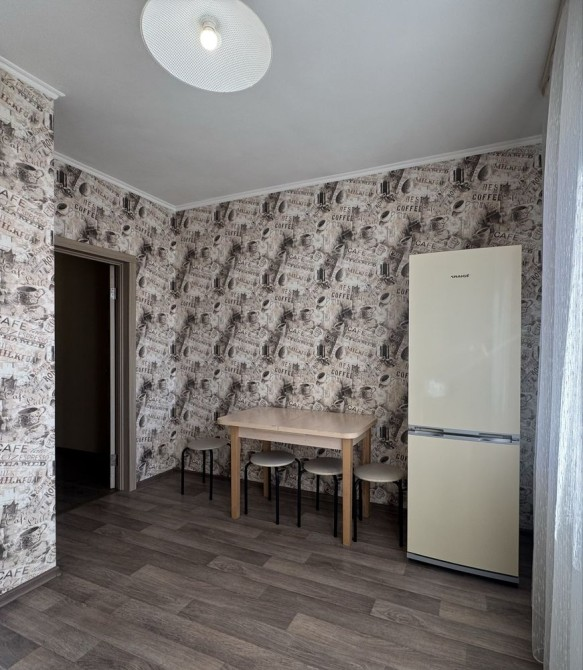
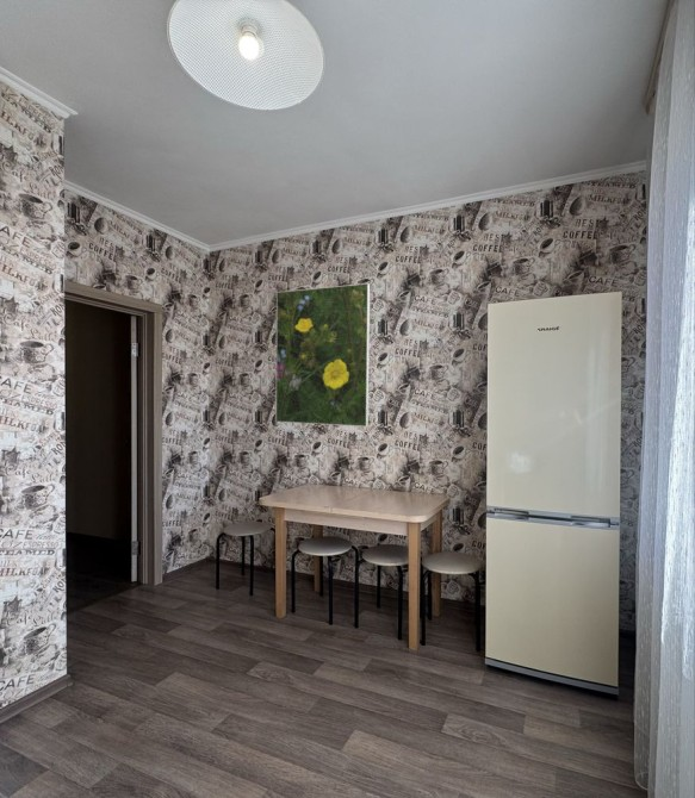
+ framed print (319, 356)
